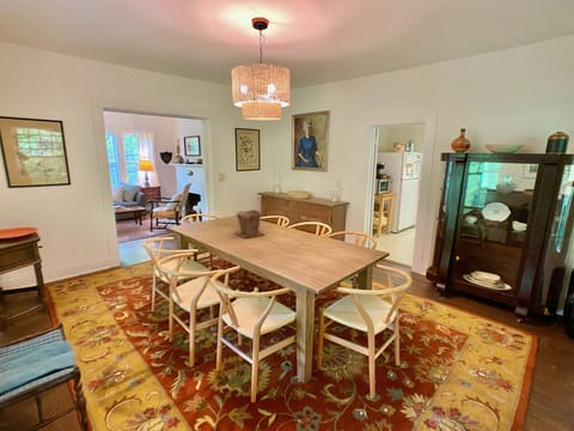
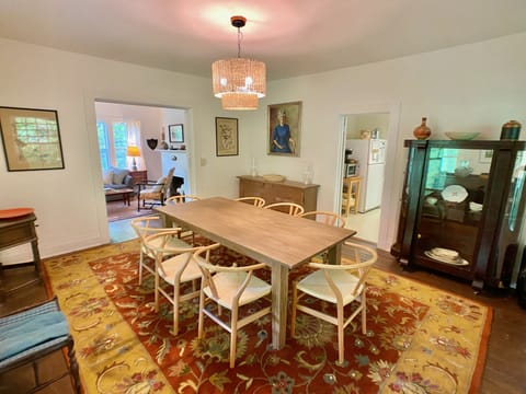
- plant pot (249, 221)
